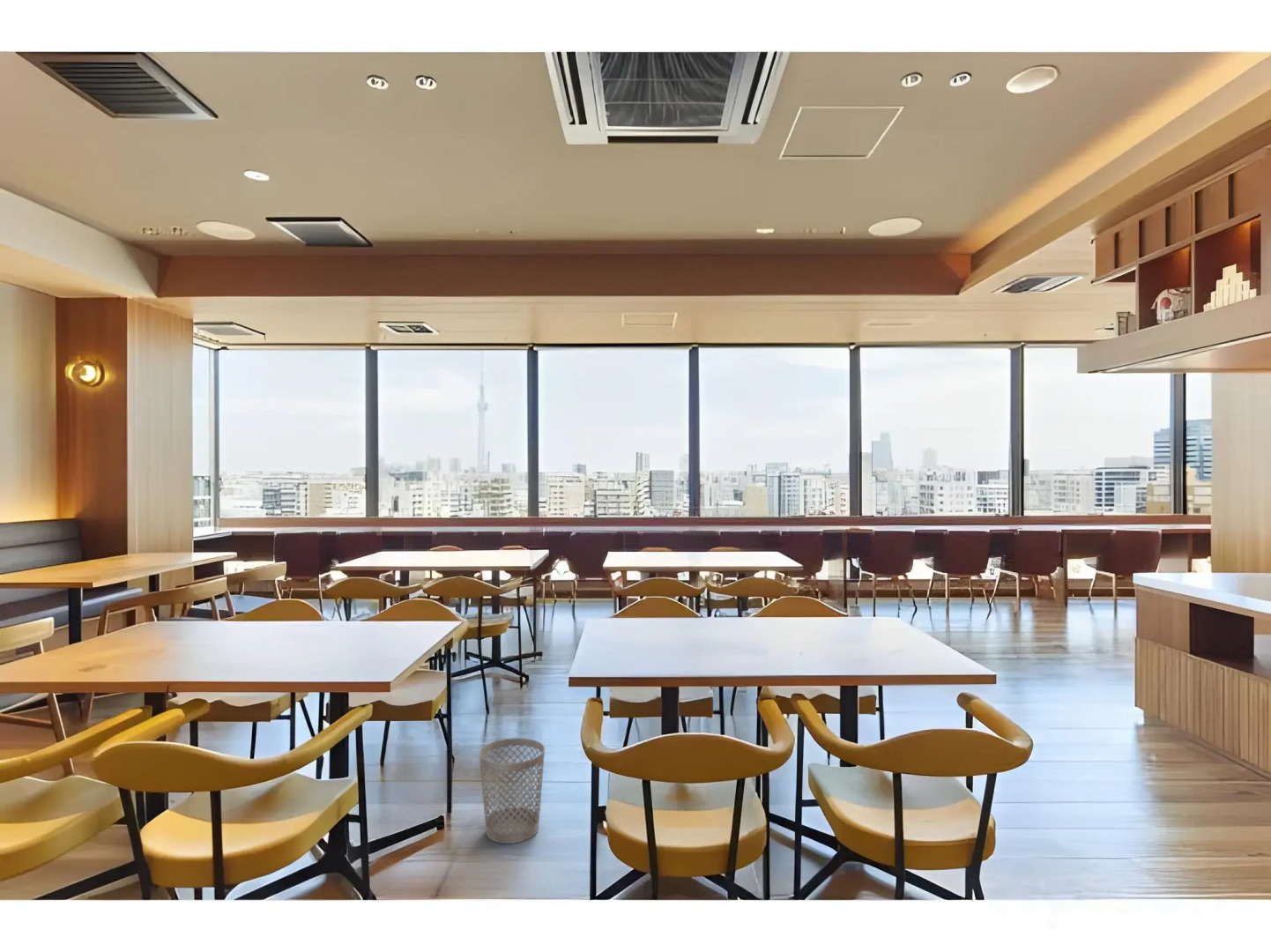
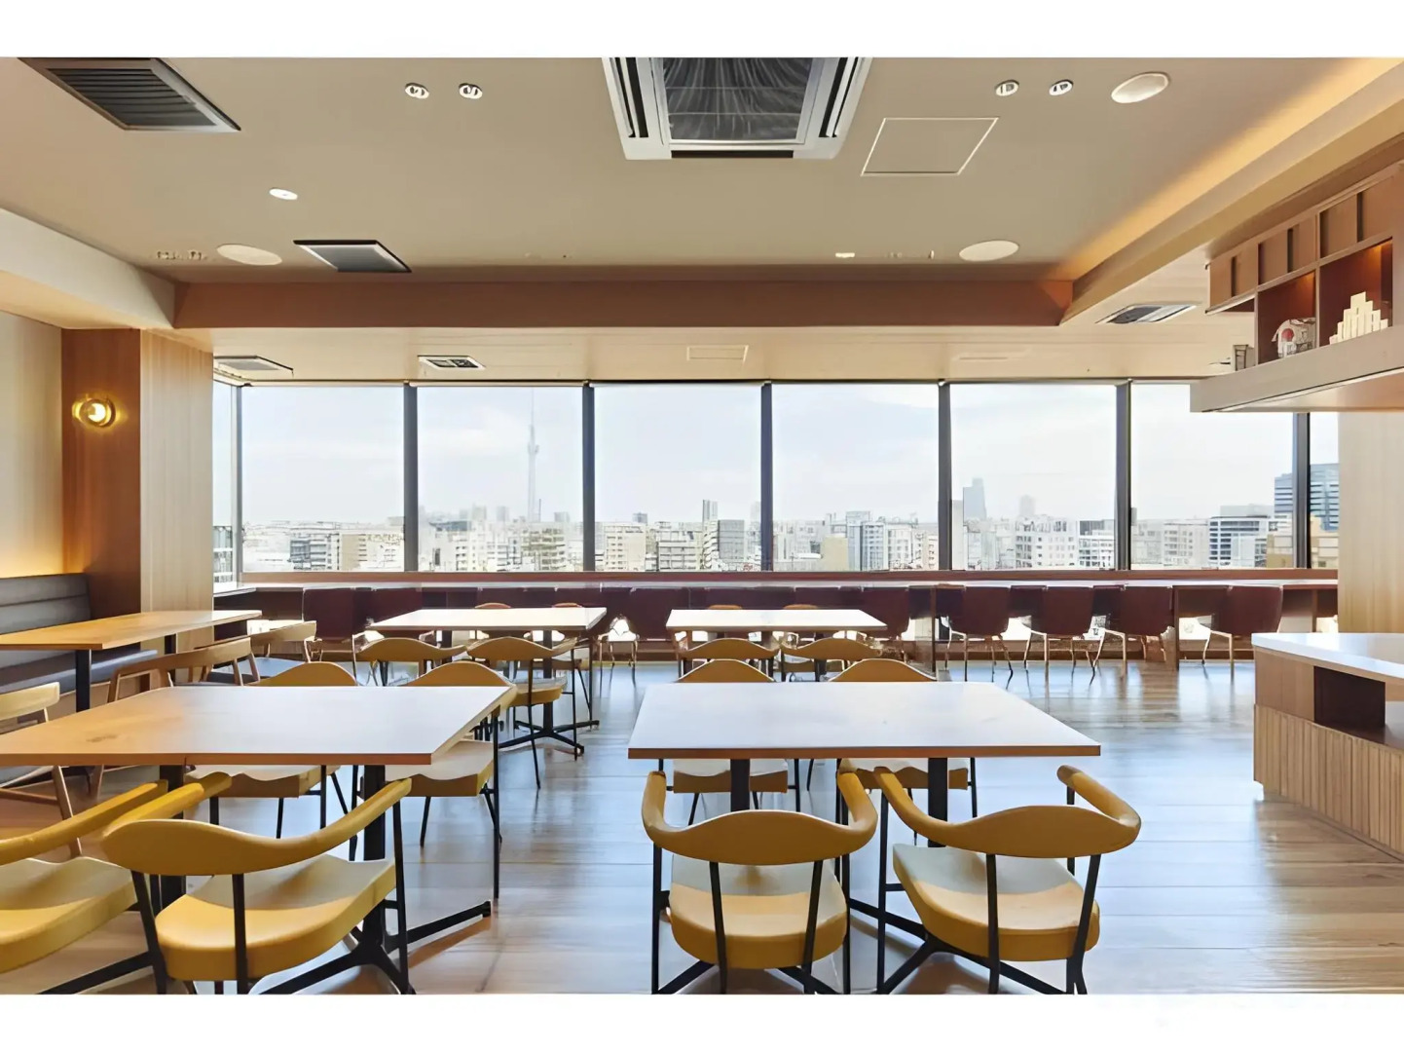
- wastebasket (512, 790)
